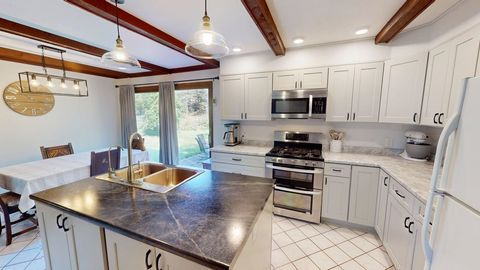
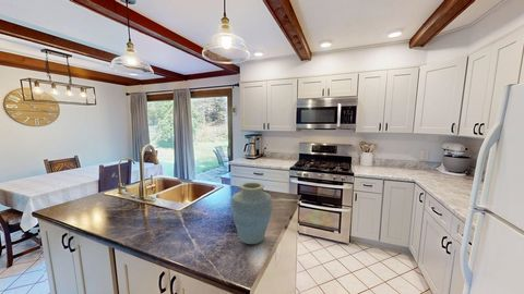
+ vase (251, 212)
